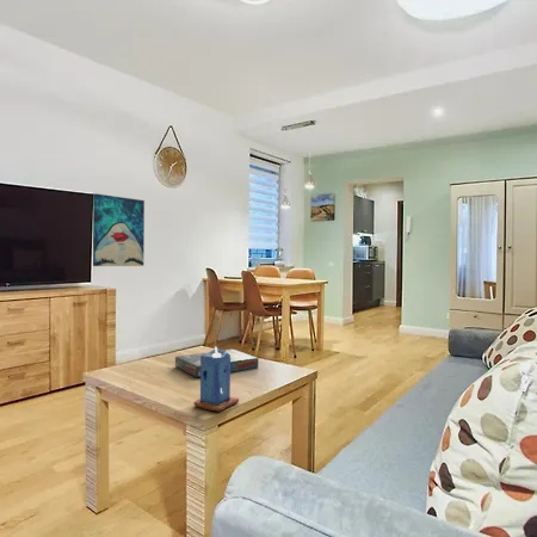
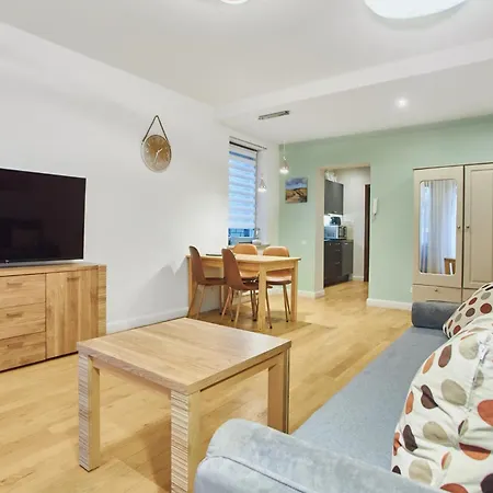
- candle (216, 375)
- board game (209, 352)
- wall art (119, 232)
